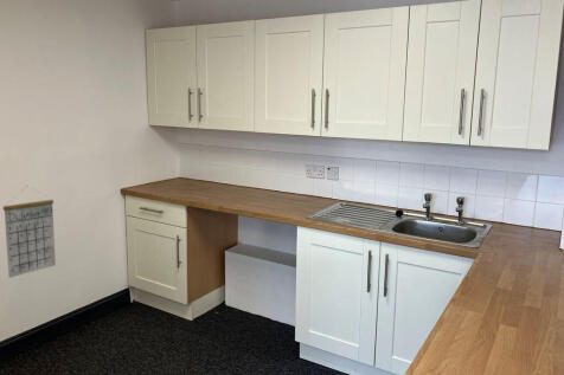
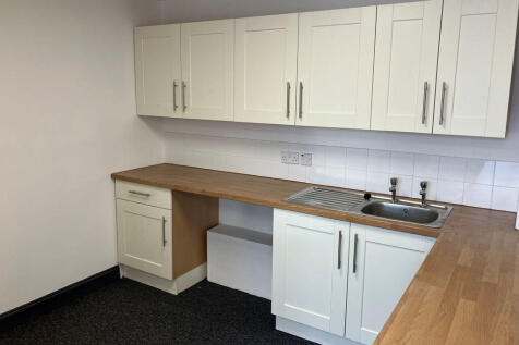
- calendar (31, 228)
